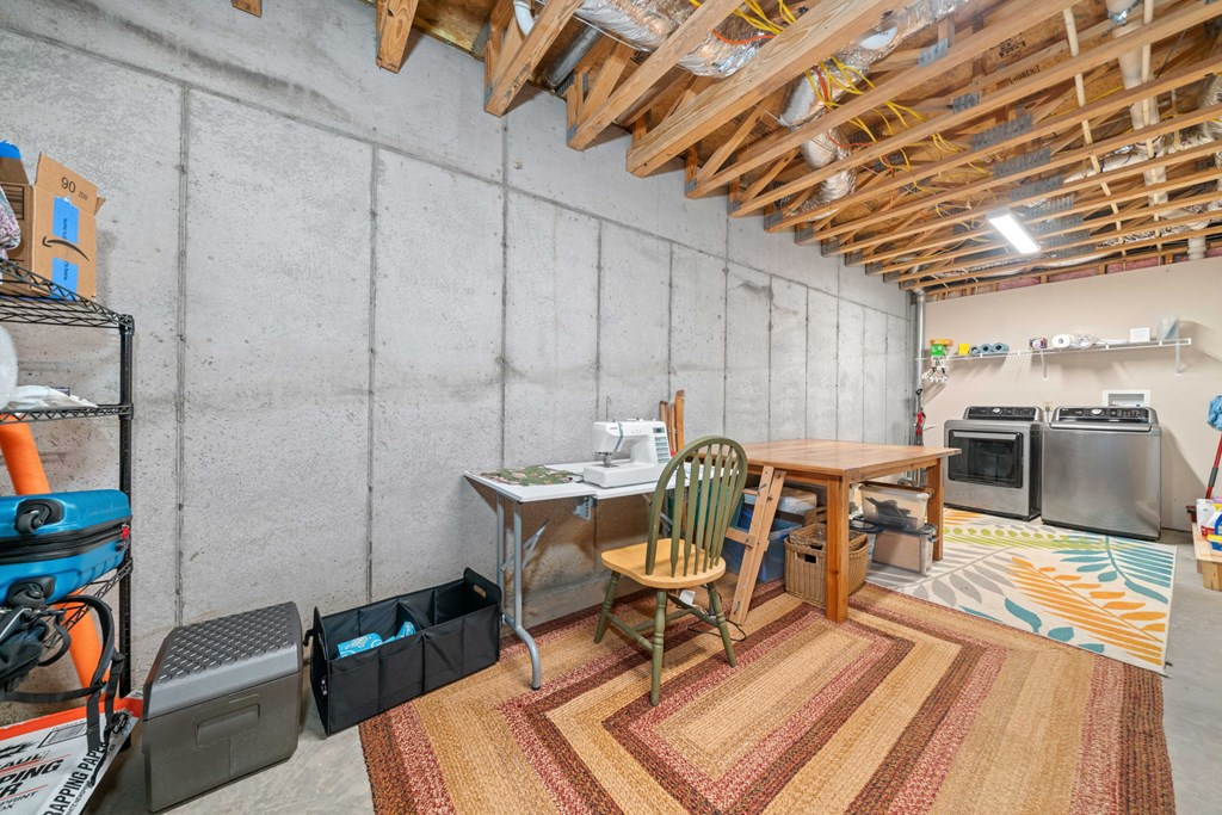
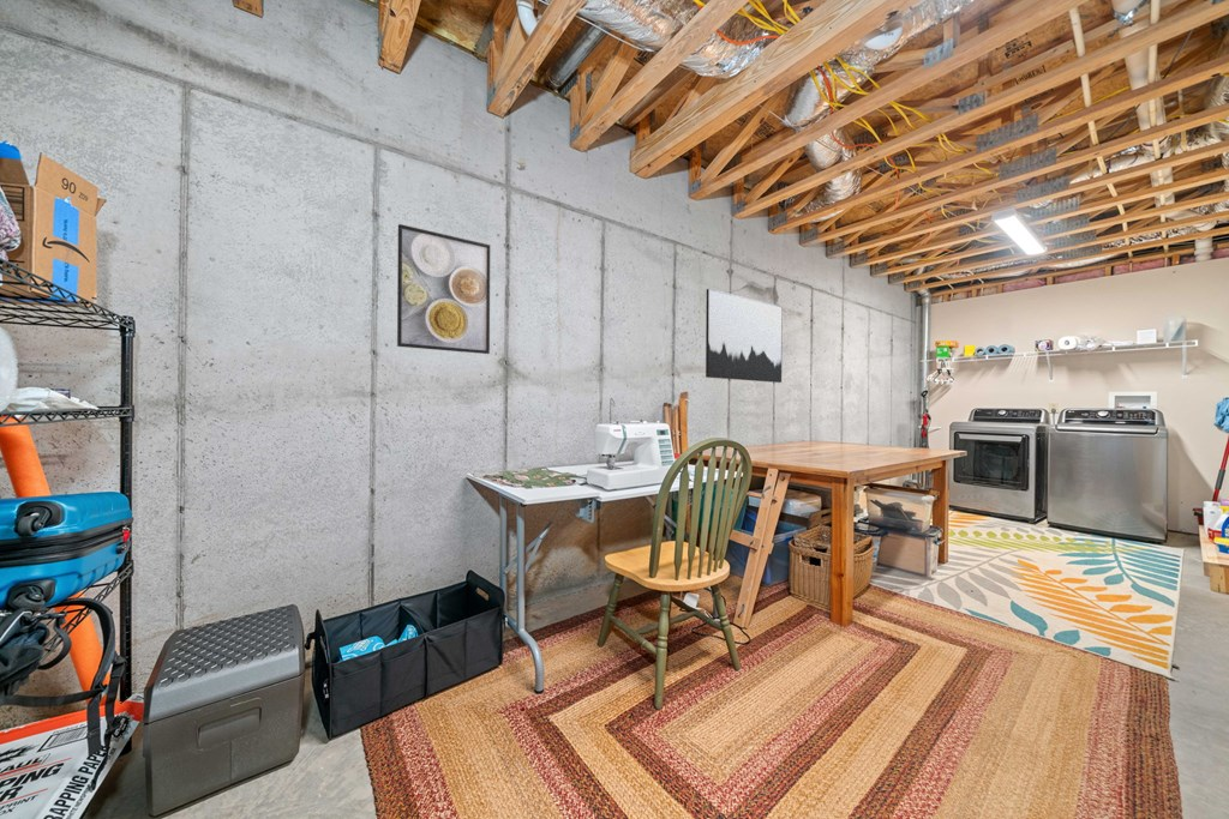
+ wall art (747, 339)
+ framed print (445, 293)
